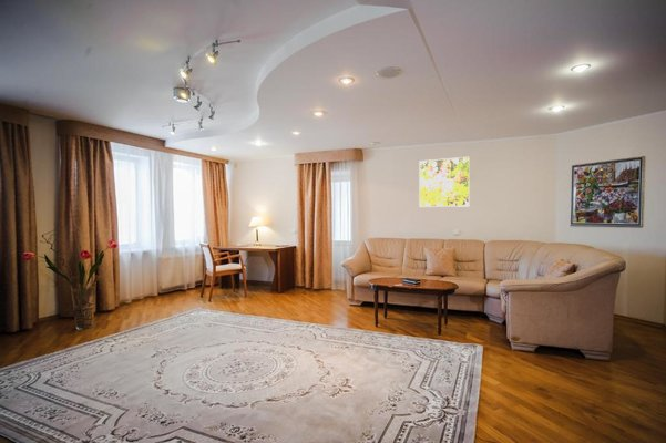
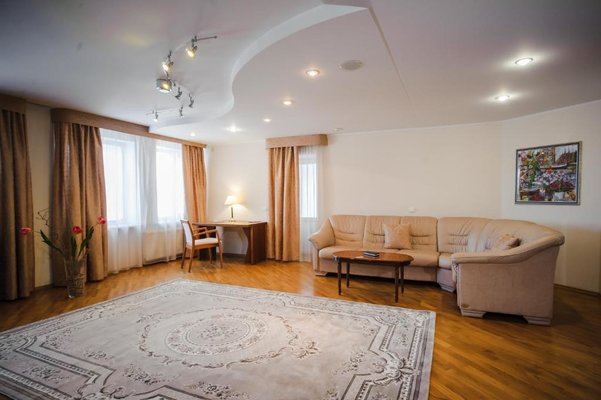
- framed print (443, 183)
